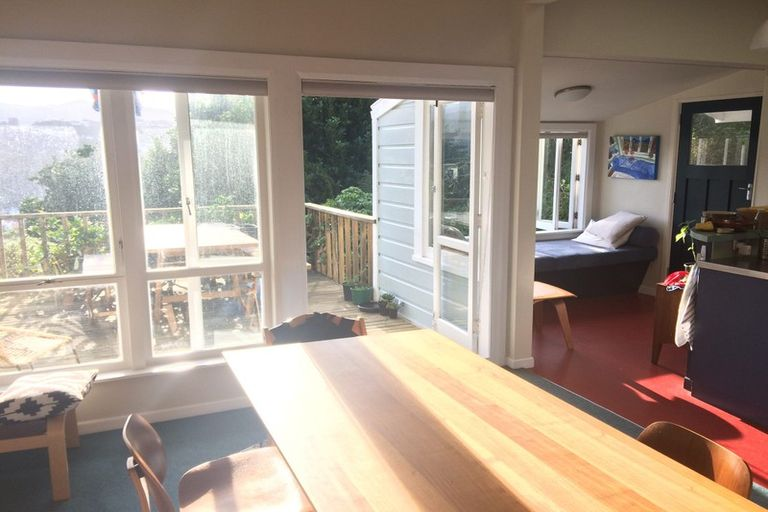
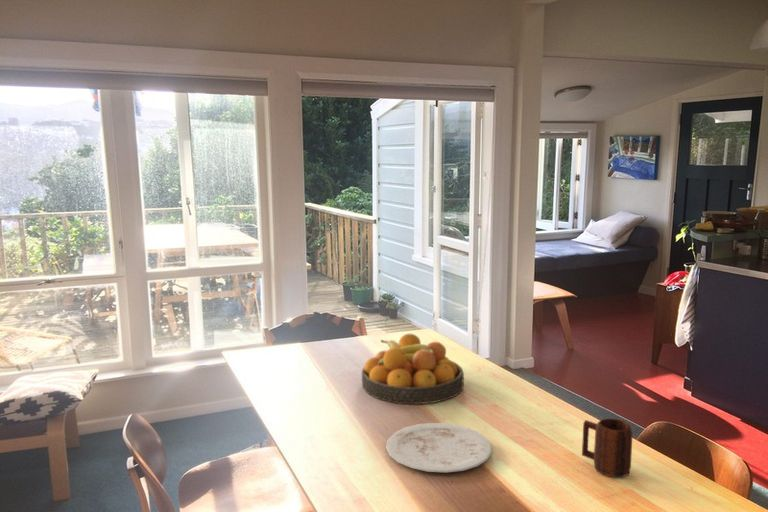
+ plate (438, 447)
+ mug (606, 445)
+ fruit bowl (412, 363)
